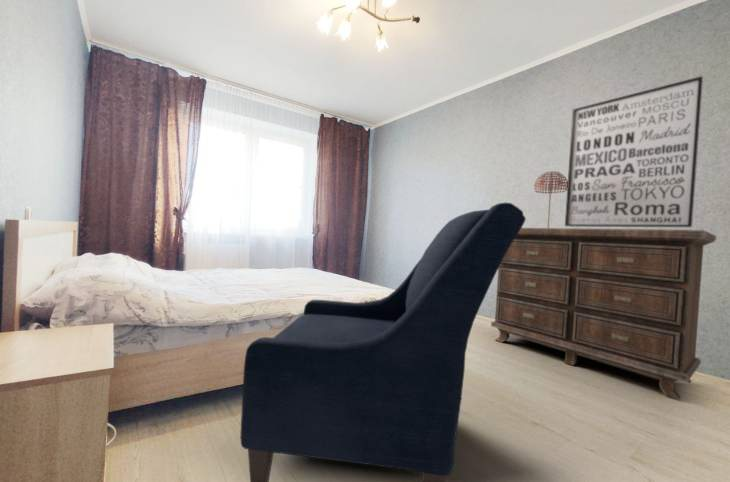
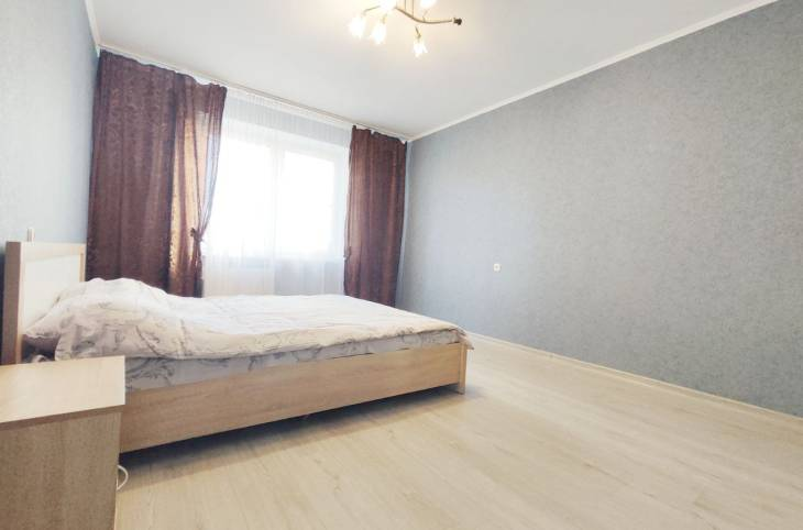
- table lamp (549, 200)
- dresser (584, 294)
- chair (378, 325)
- wall art (625, 161)
